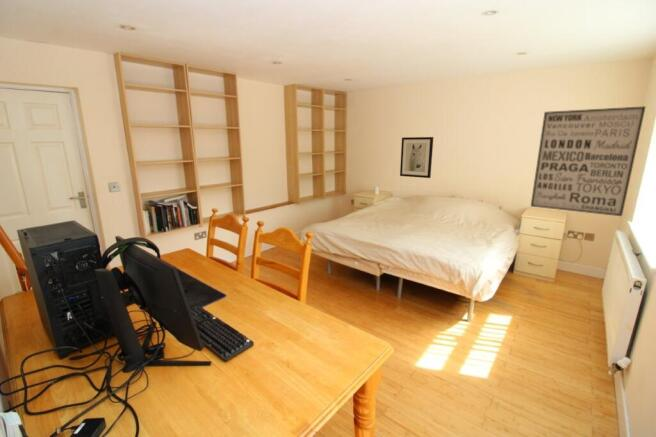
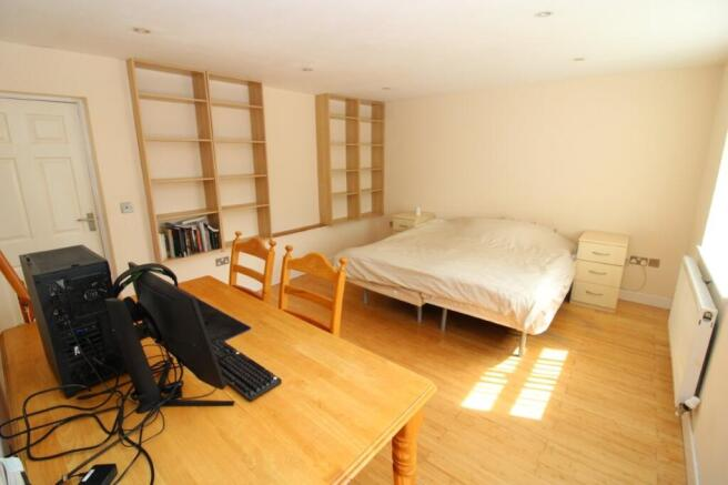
- wall art (415, 157)
- wall art (581, 161)
